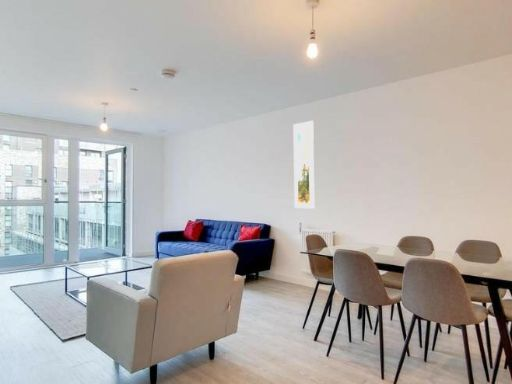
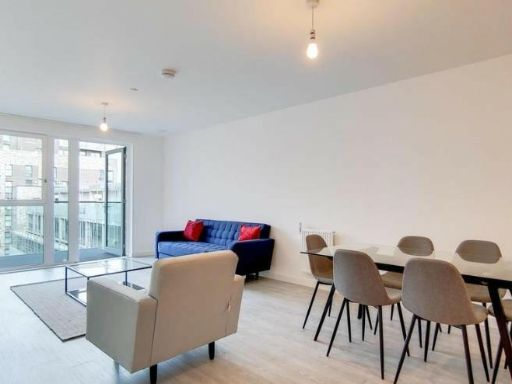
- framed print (303, 165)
